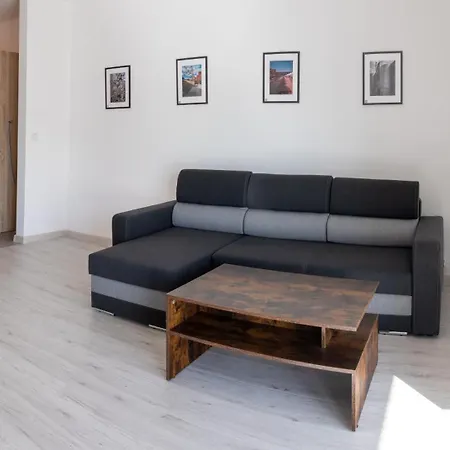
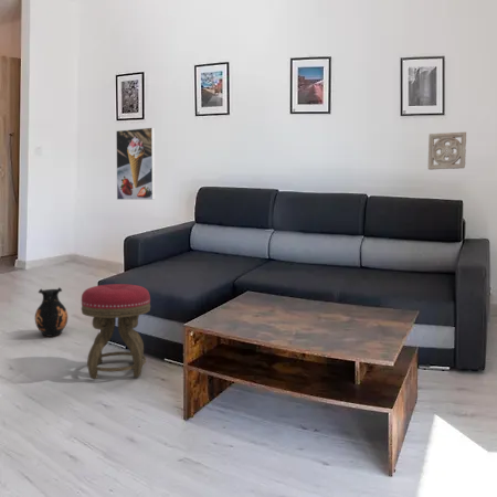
+ ceramic jug (52, 311)
+ stool (118, 328)
+ wall ornament (446, 151)
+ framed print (135, 165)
